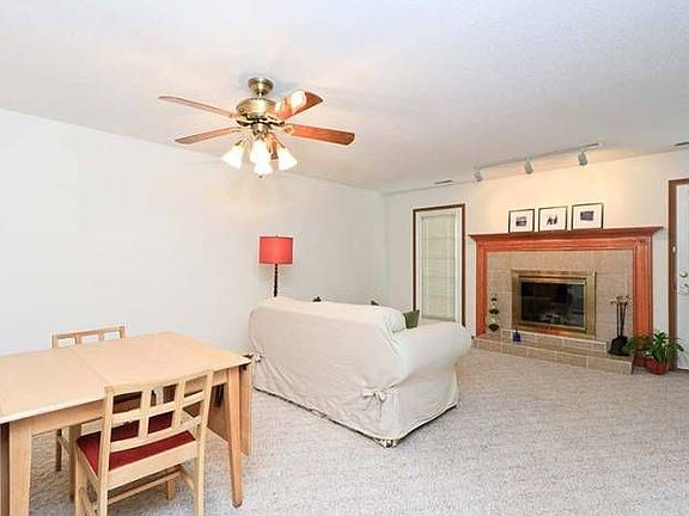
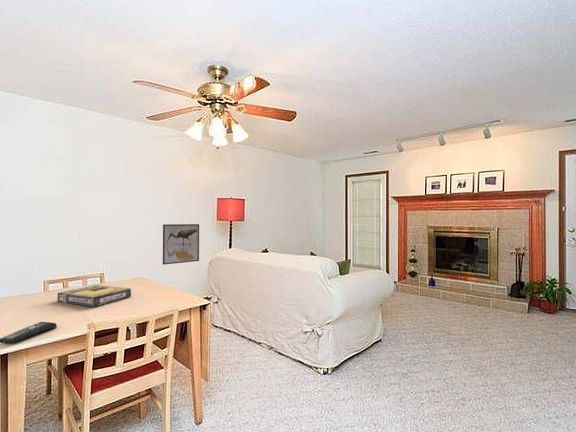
+ remote control (29, 331)
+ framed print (181, 243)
+ video game box (95, 294)
